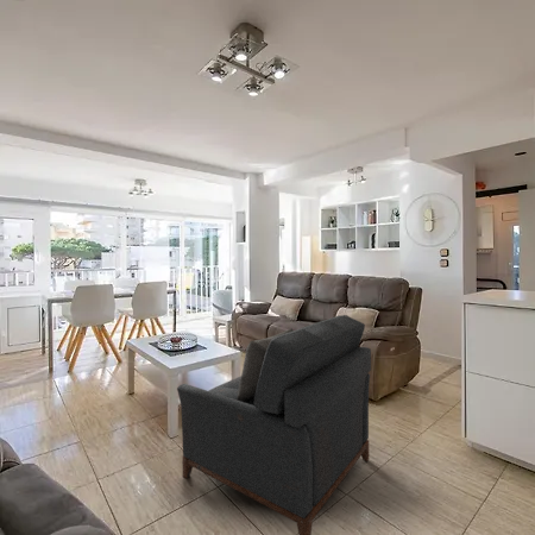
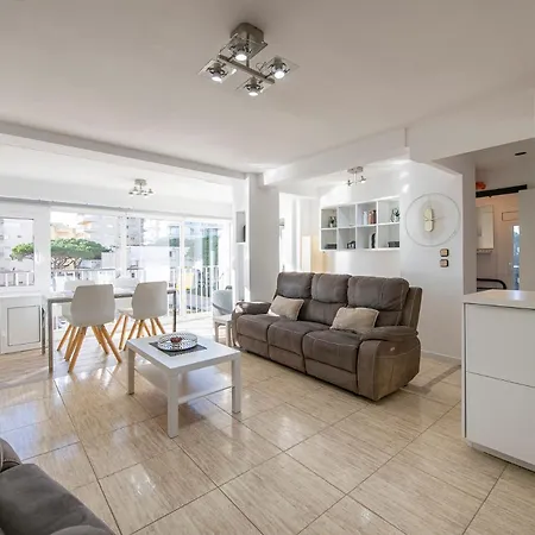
- armchair (277, 394)
